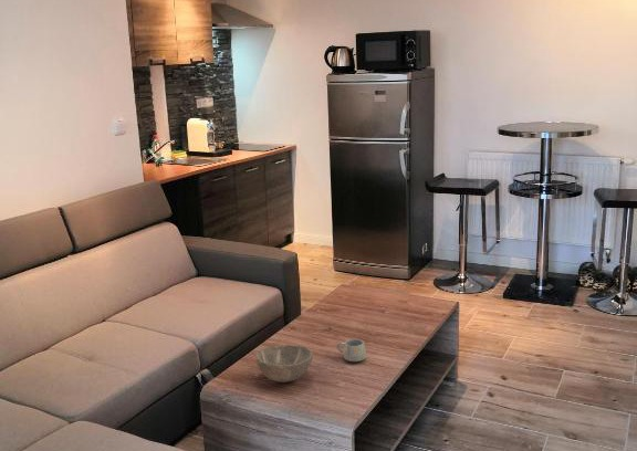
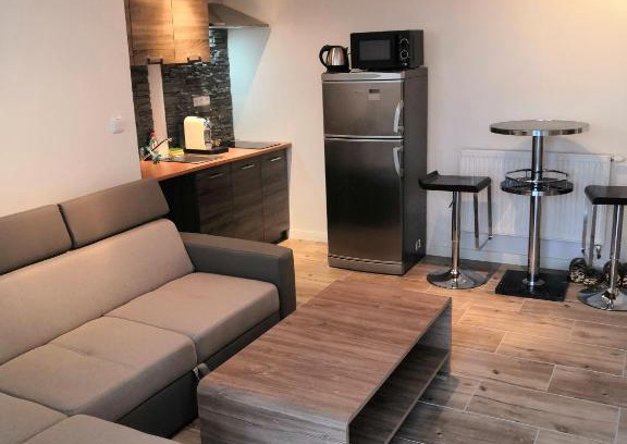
- bowl (283, 366)
- mug (351, 349)
